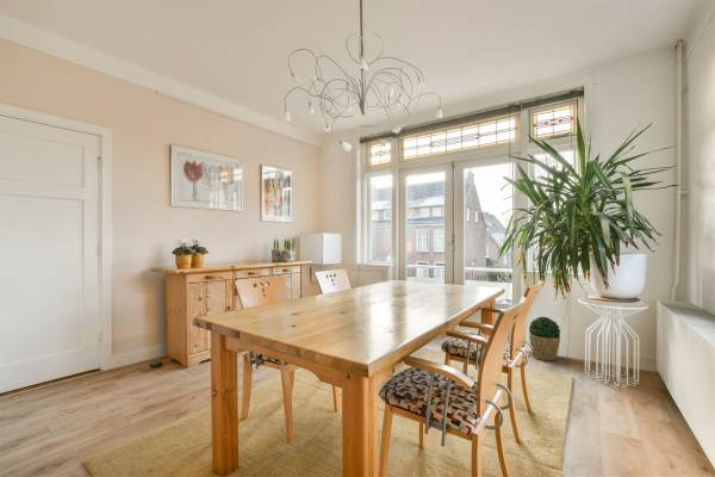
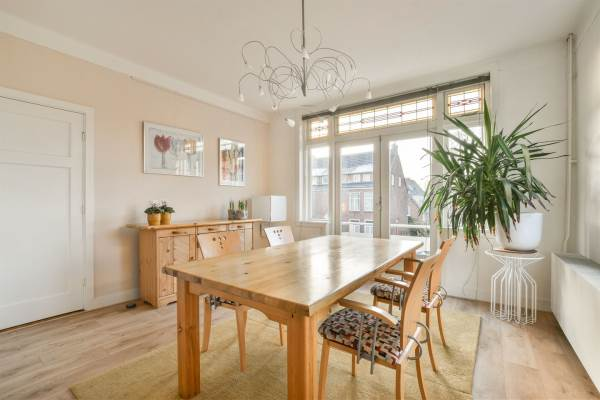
- potted plant (543, 337)
